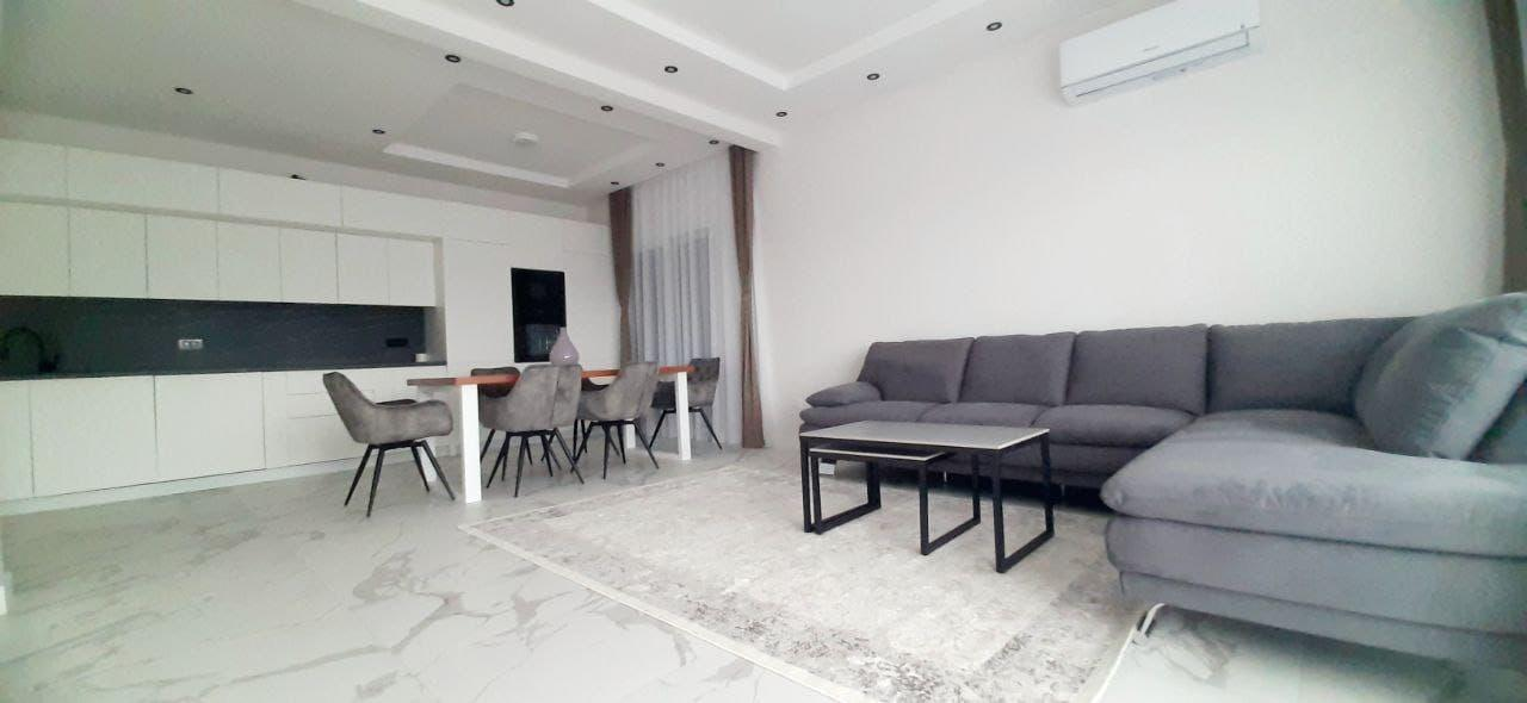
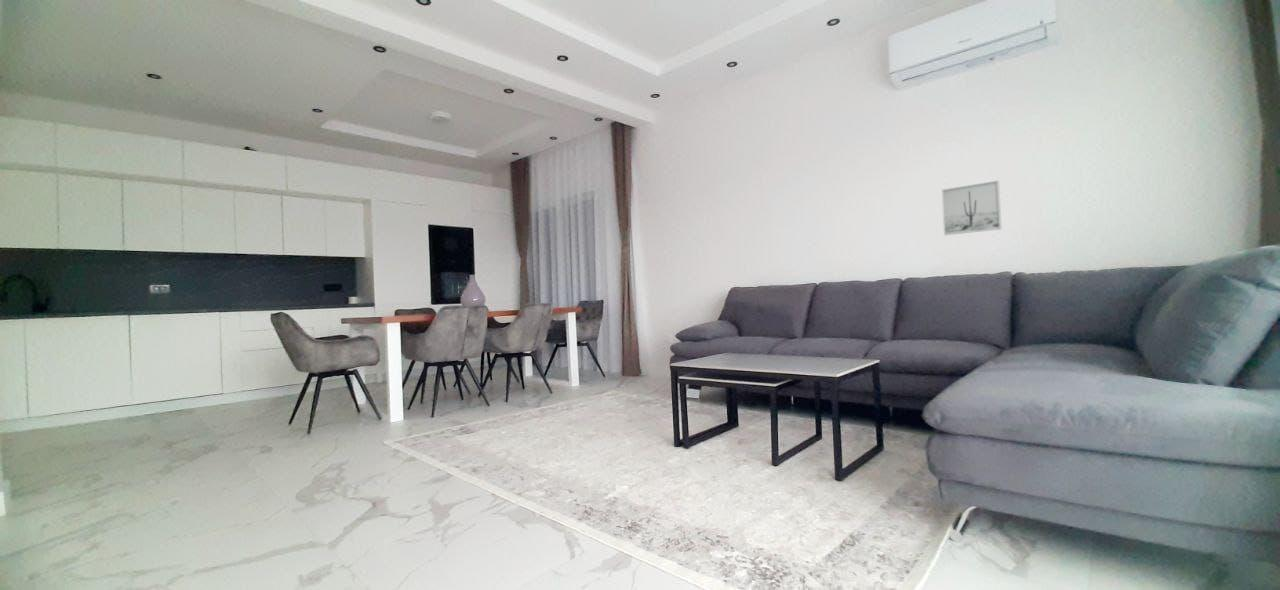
+ wall art (970, 208)
